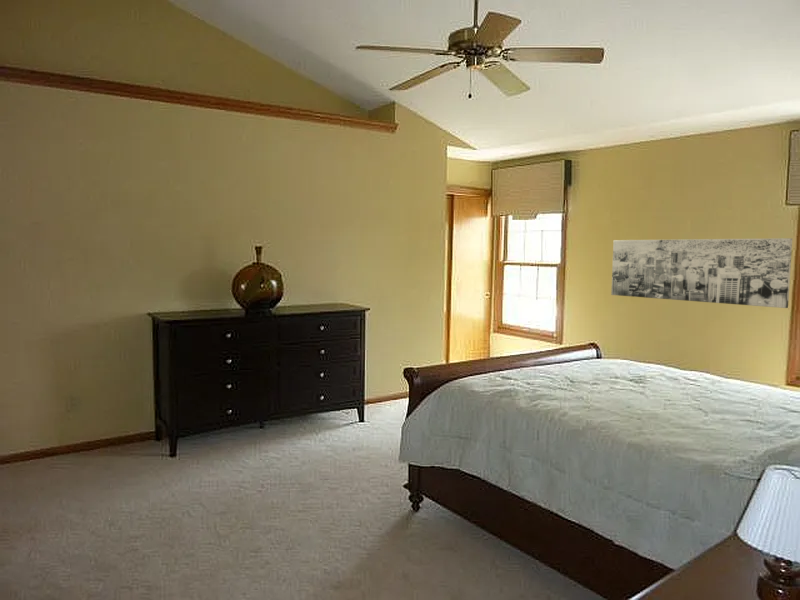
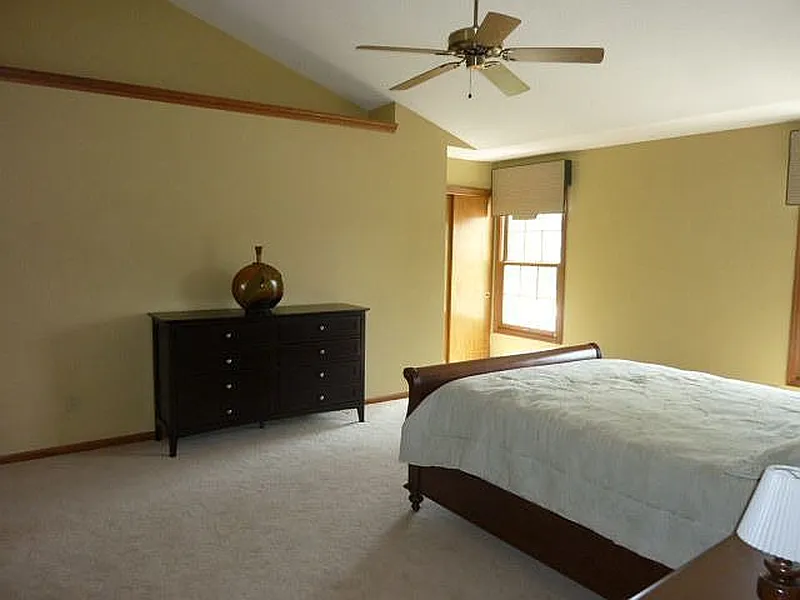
- wall art (690, 270)
